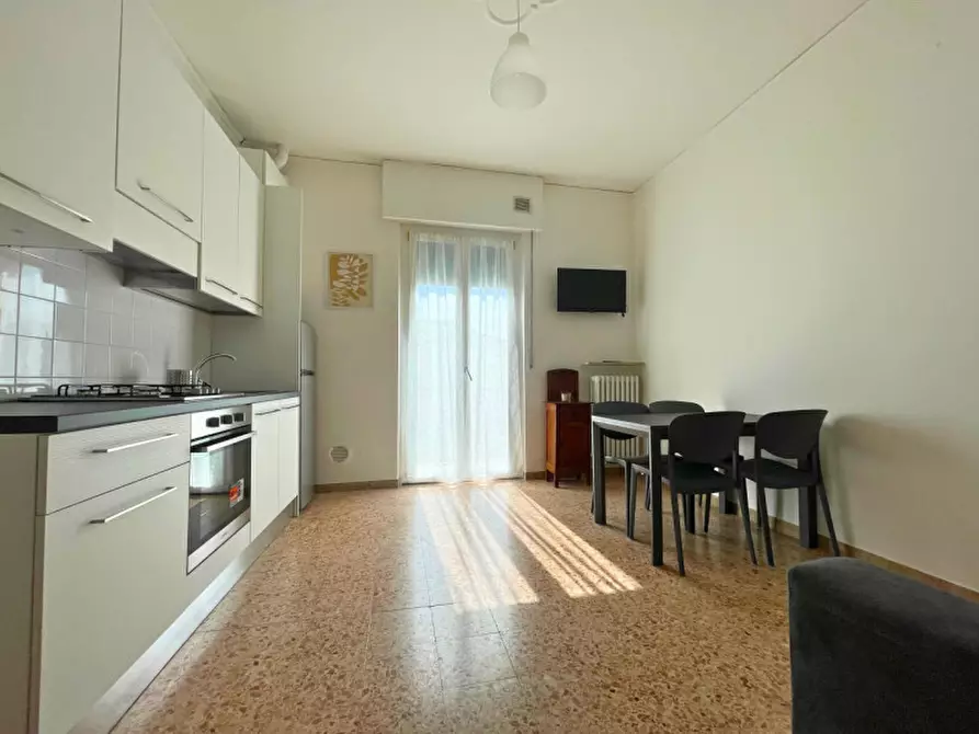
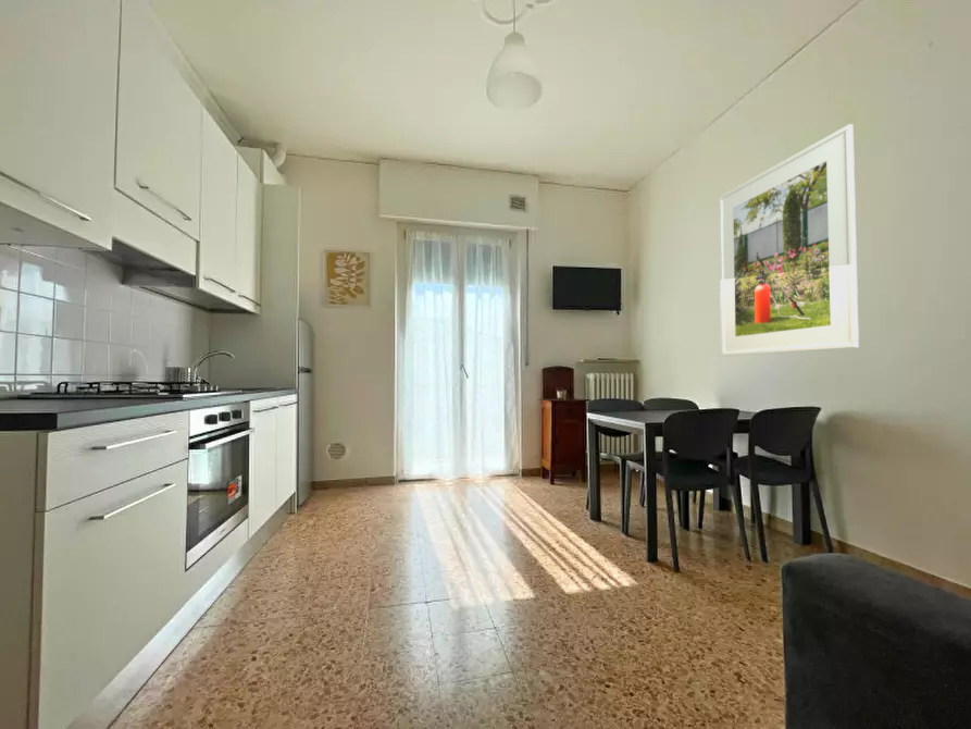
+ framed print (776, 259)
